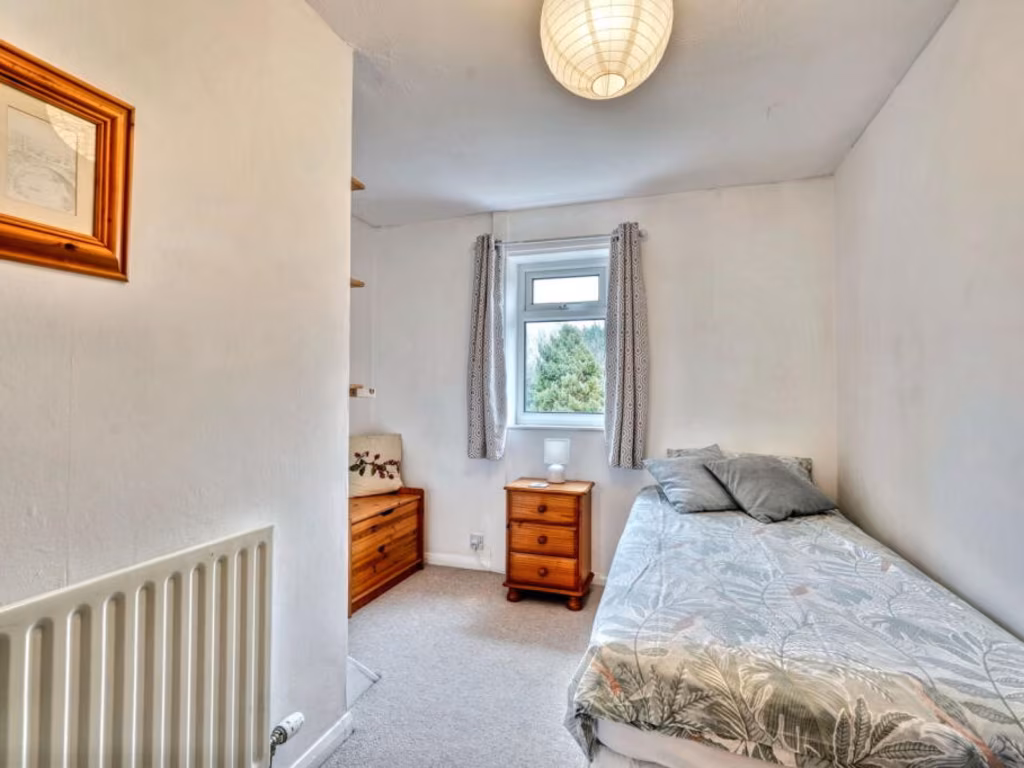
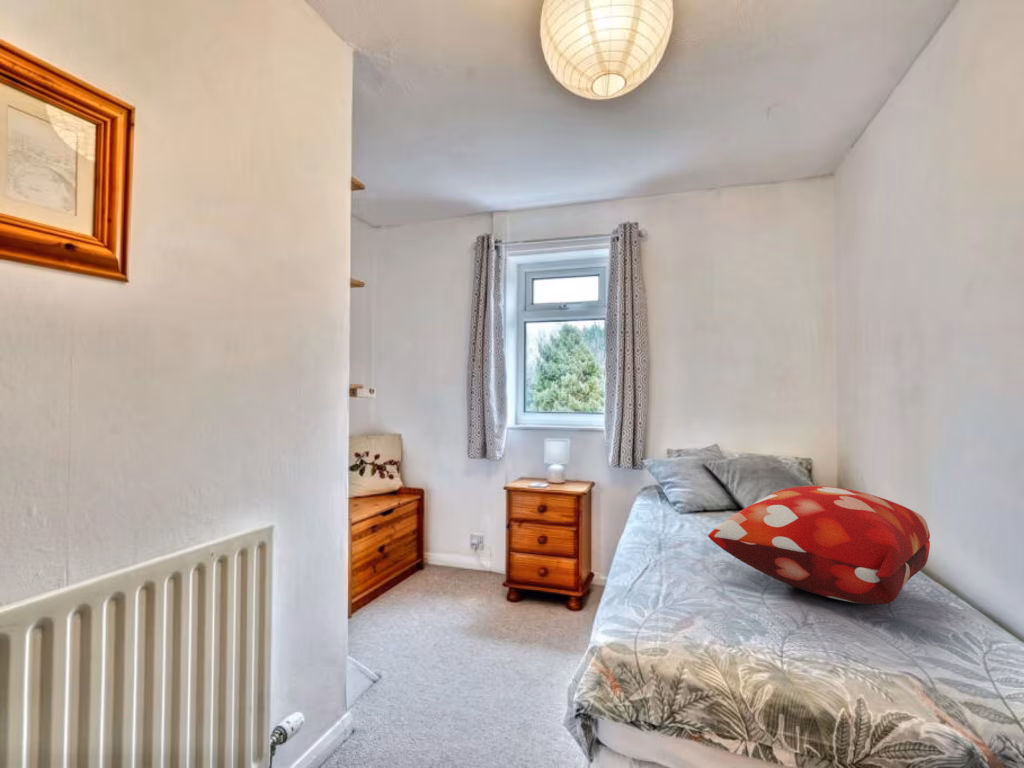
+ decorative pillow (820, 536)
